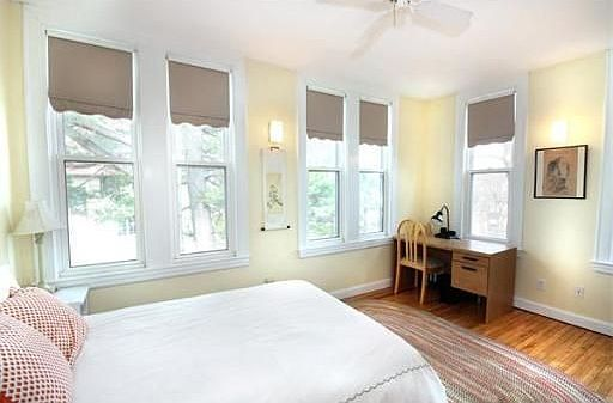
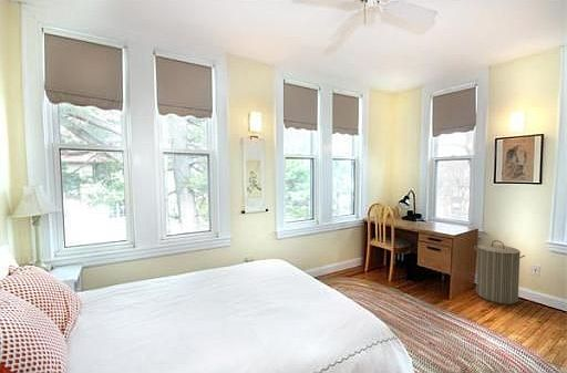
+ laundry hamper (497, 268)
